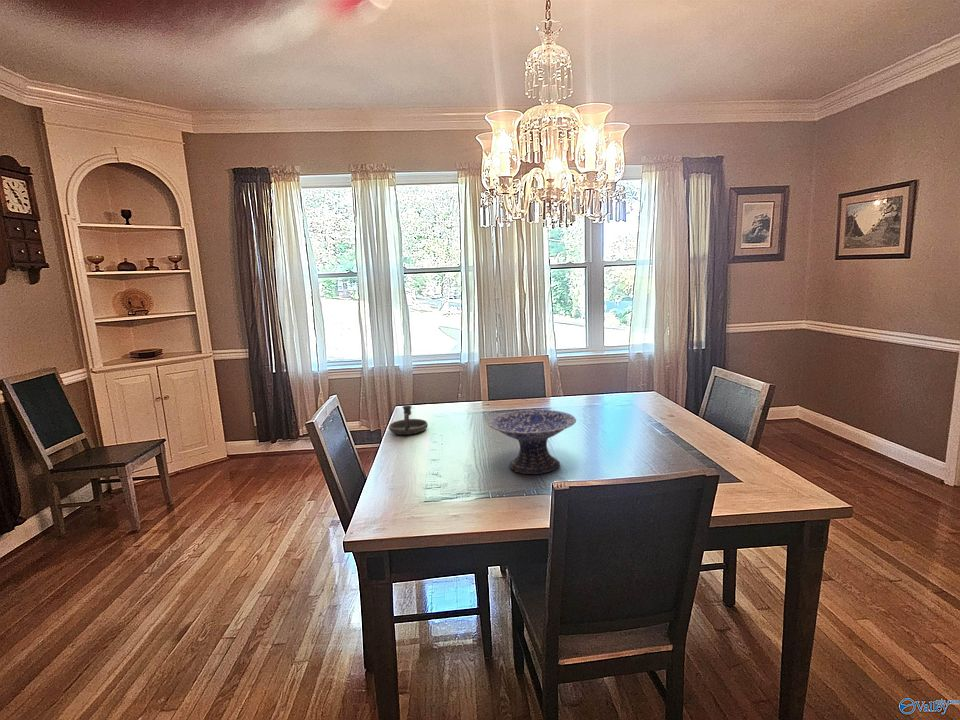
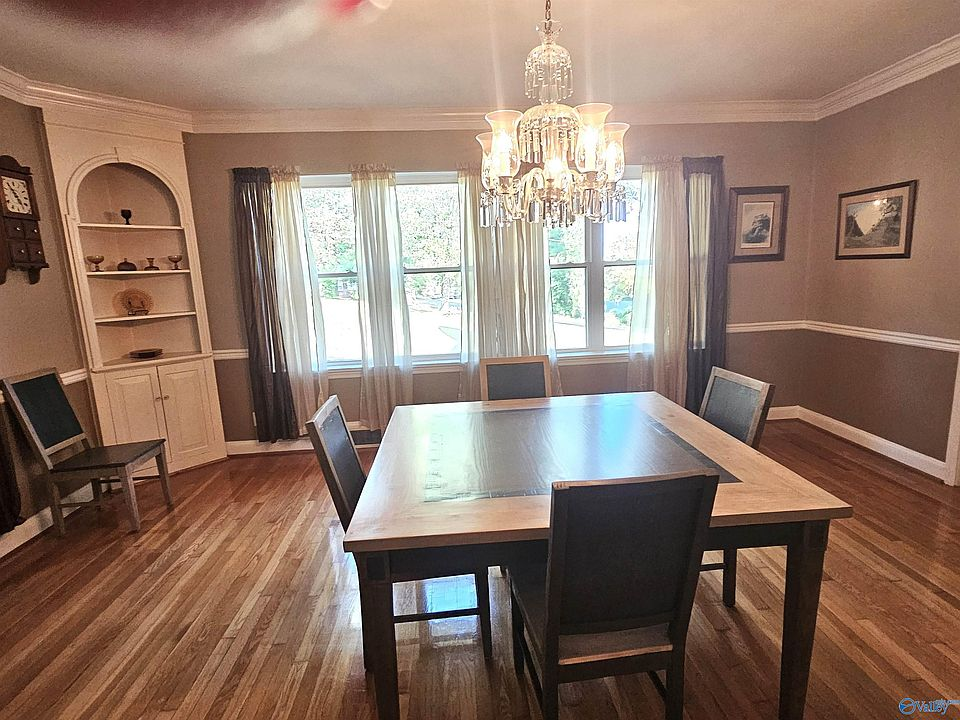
- candlestick (407, 419)
- decorative bowl (532, 442)
